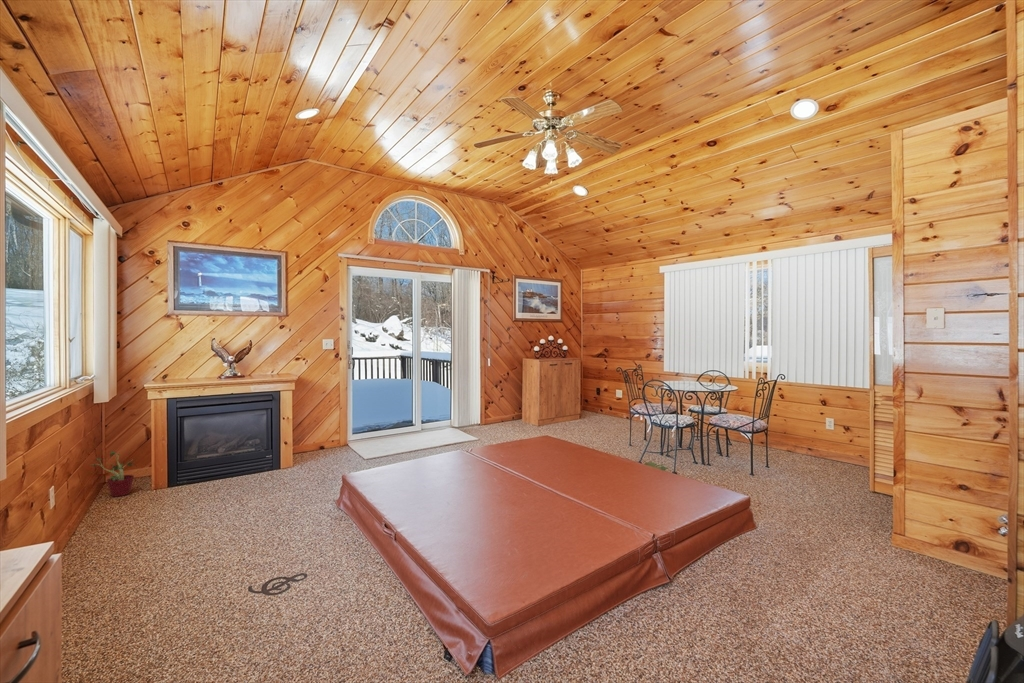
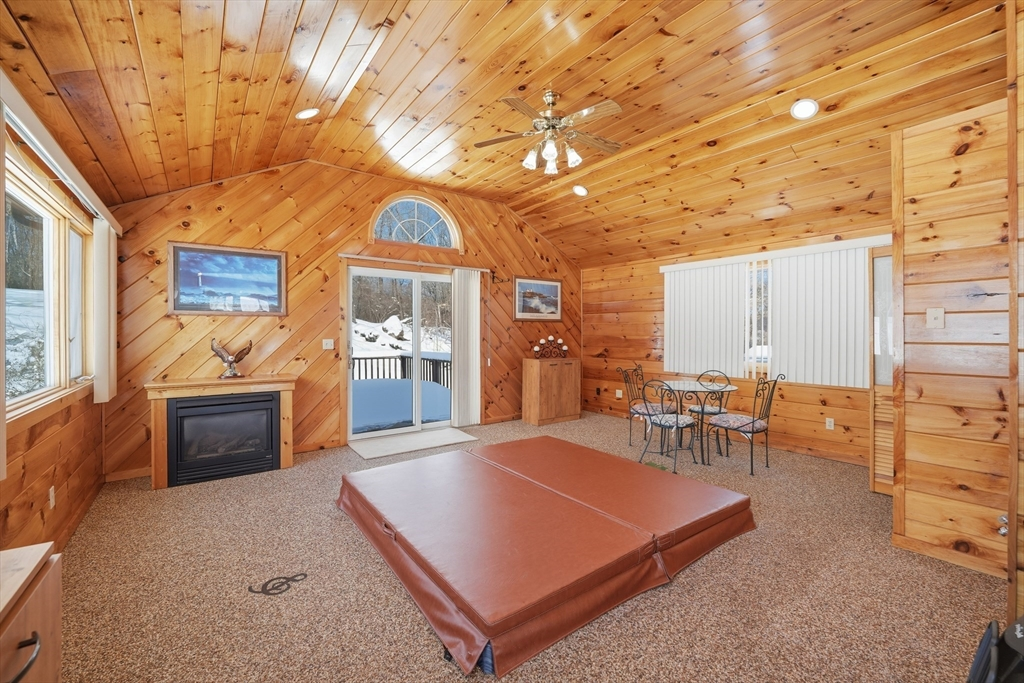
- potted plant (111, 472)
